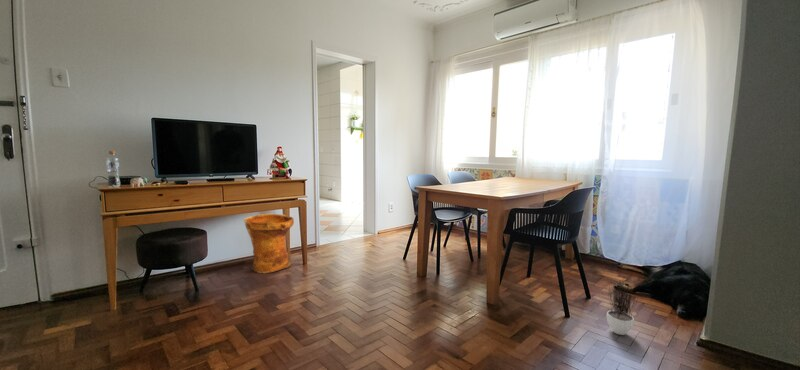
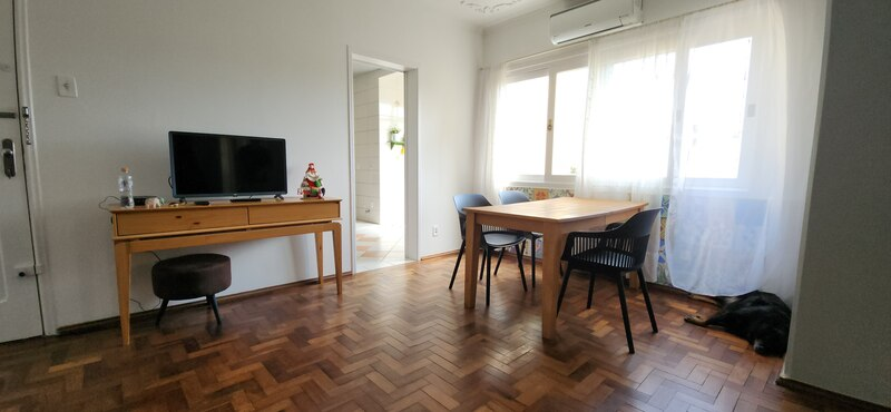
- potted plant (624, 298)
- woven basket (269, 241)
